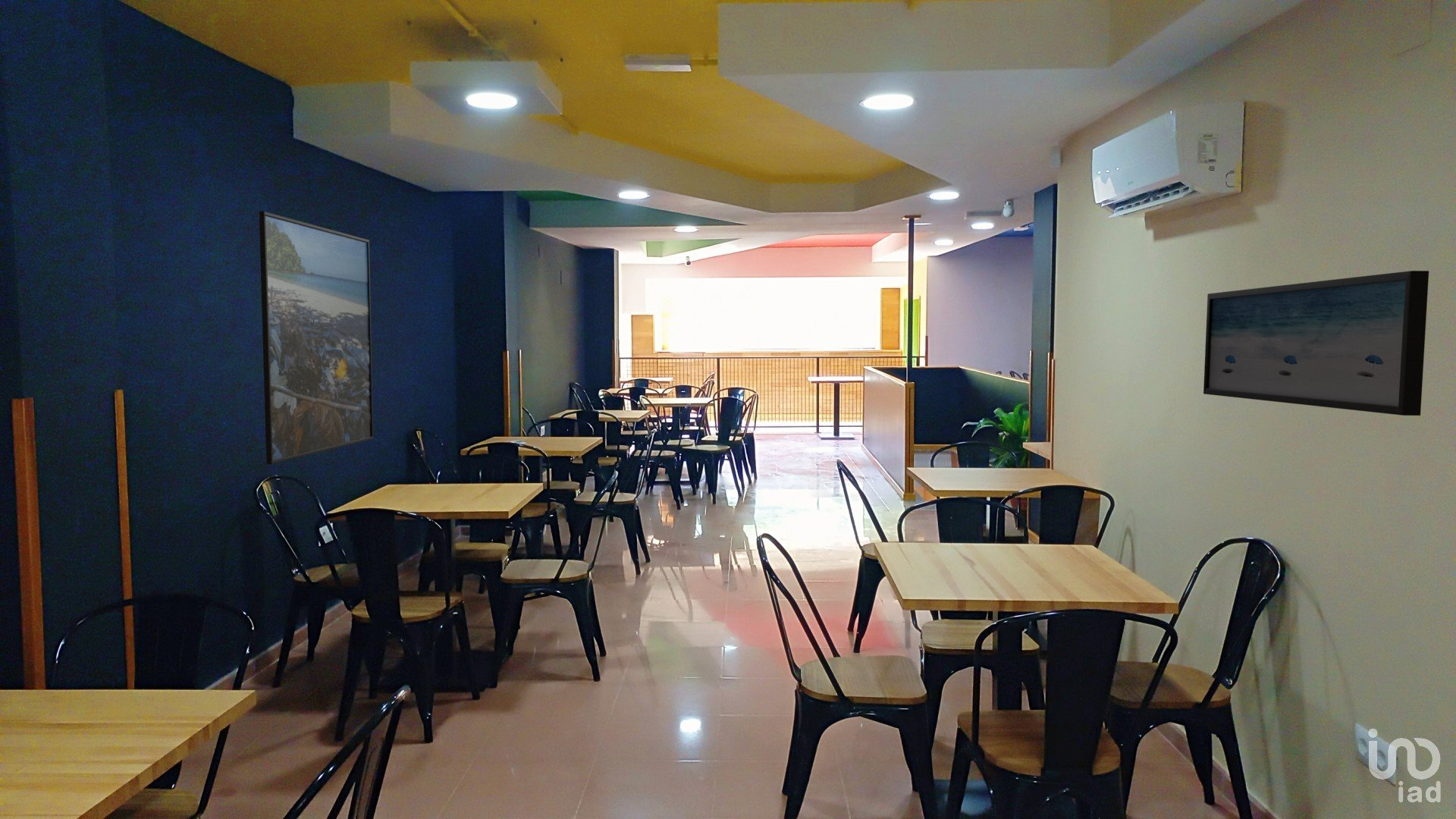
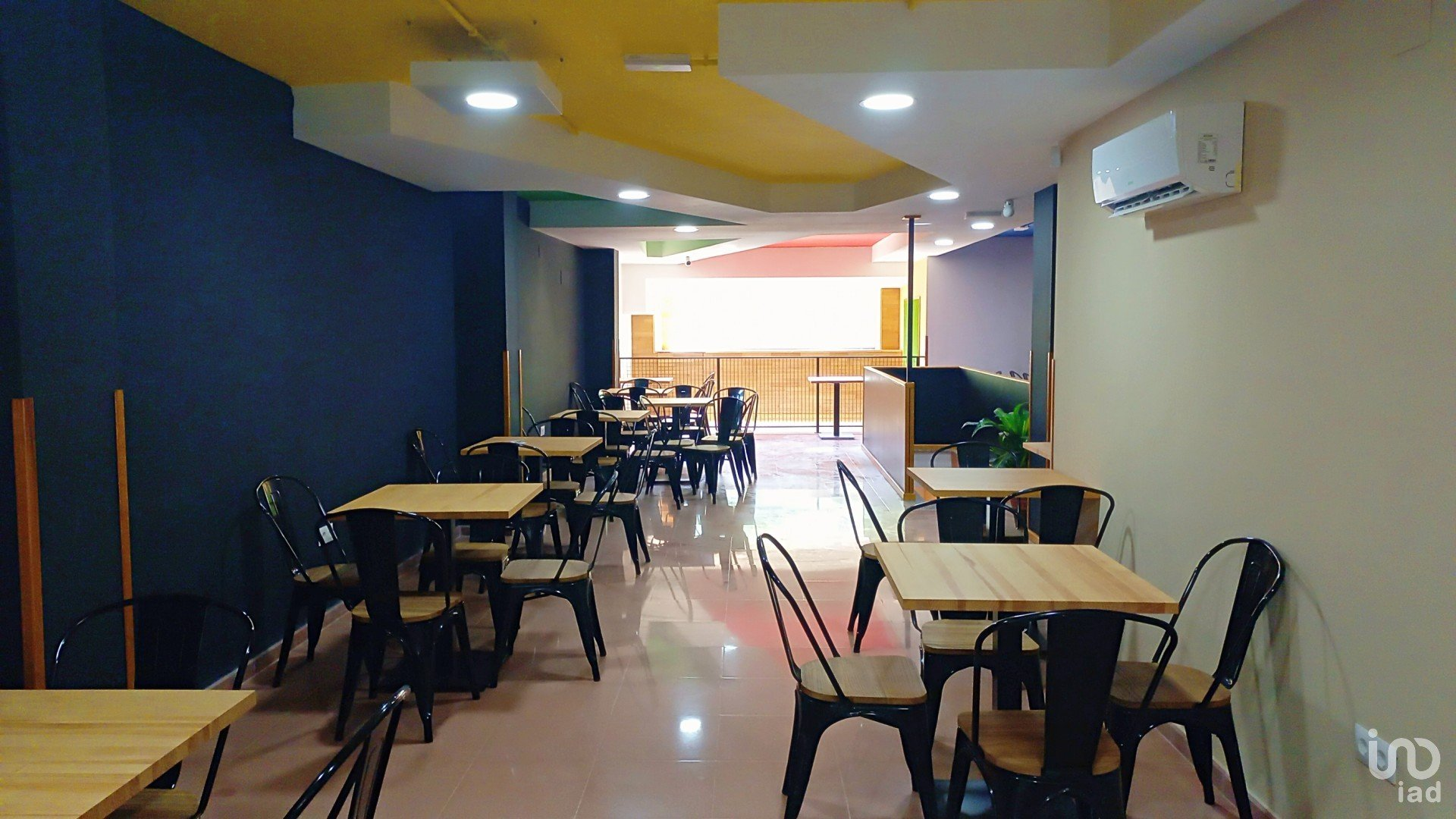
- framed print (323, 340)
- wall art (1294, 344)
